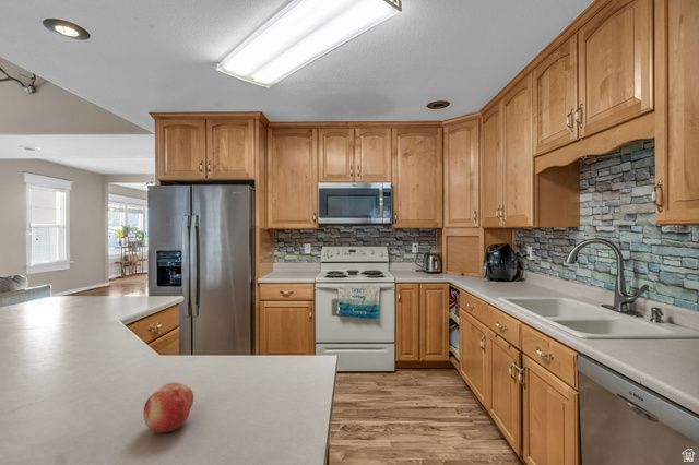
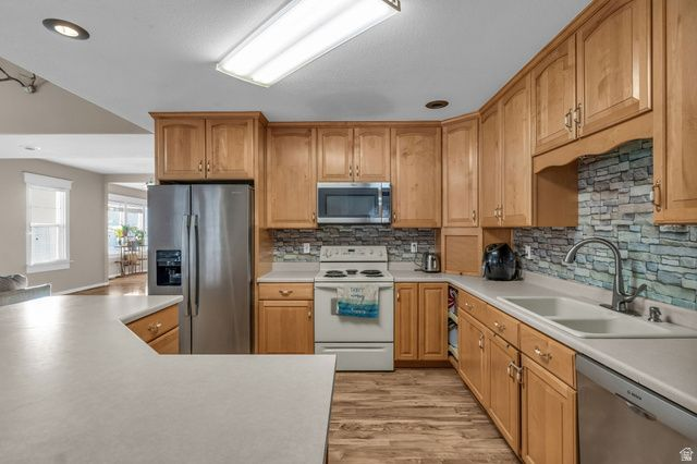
- fruit (169, 406)
